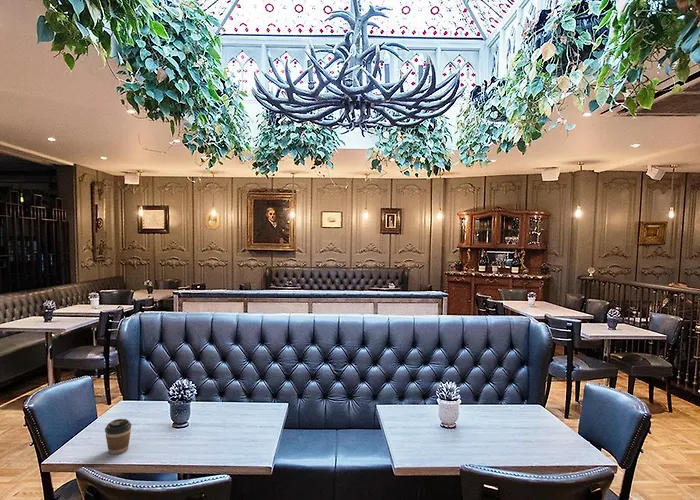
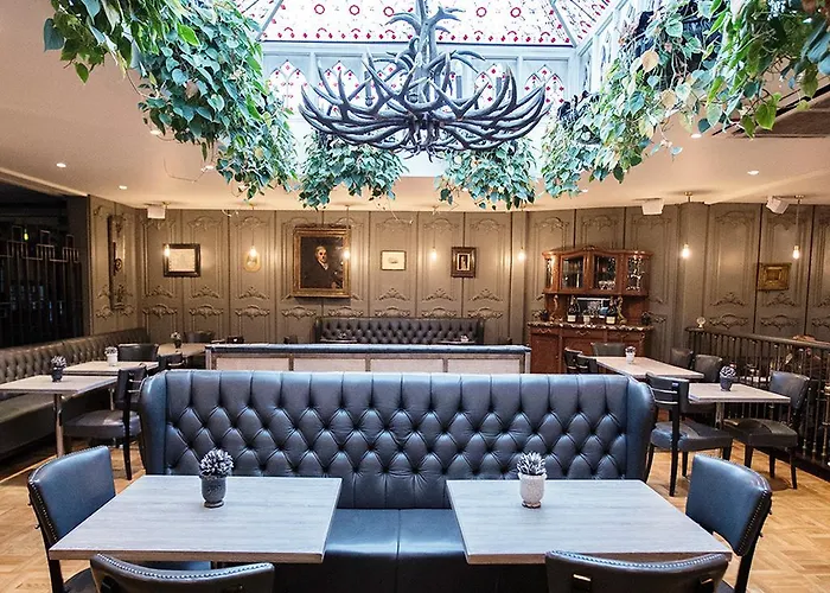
- coffee cup (118, 434)
